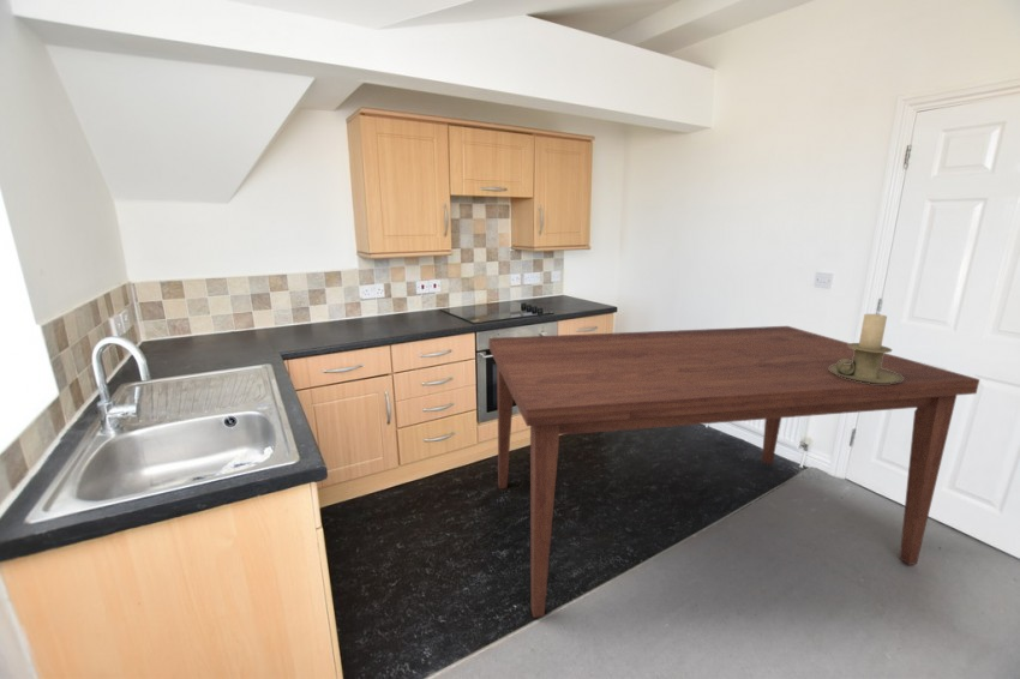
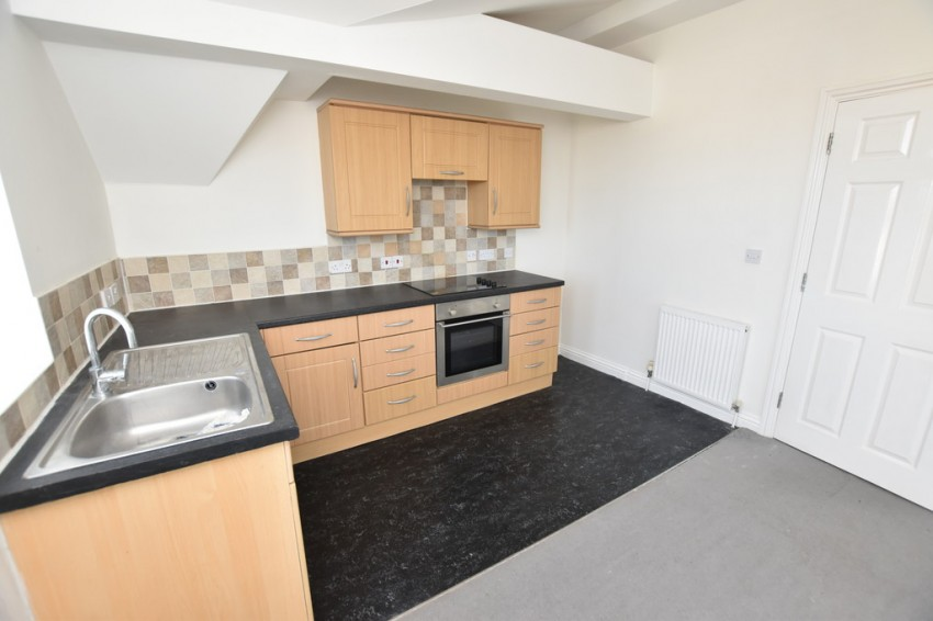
- candle holder (869, 345)
- dining table (684, 425)
